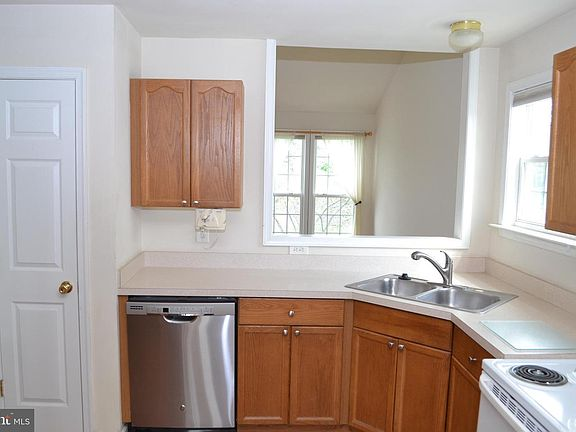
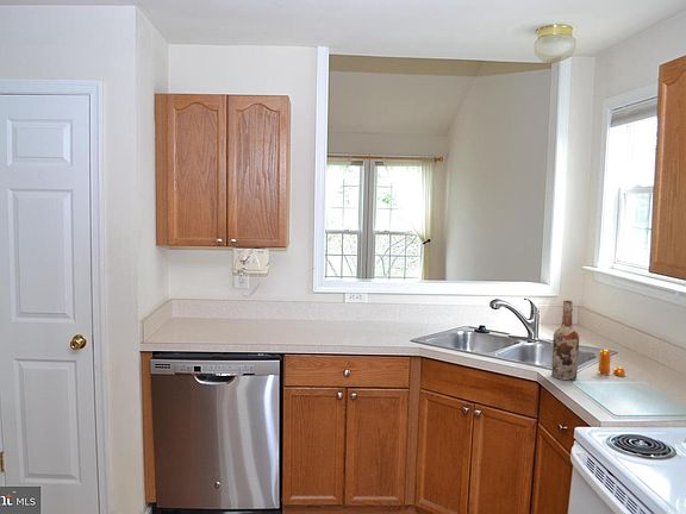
+ wine bottle (566, 339)
+ pepper shaker (610, 359)
